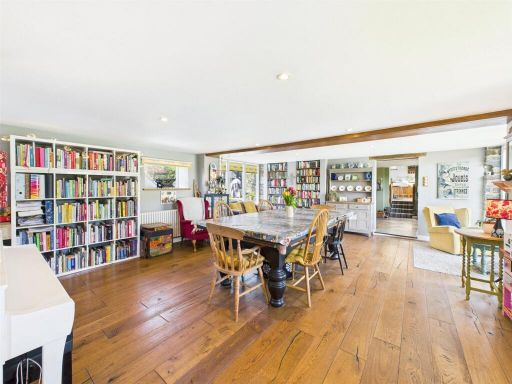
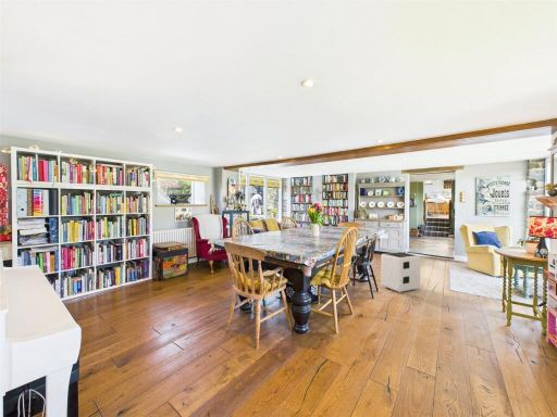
+ air purifier (399, 270)
